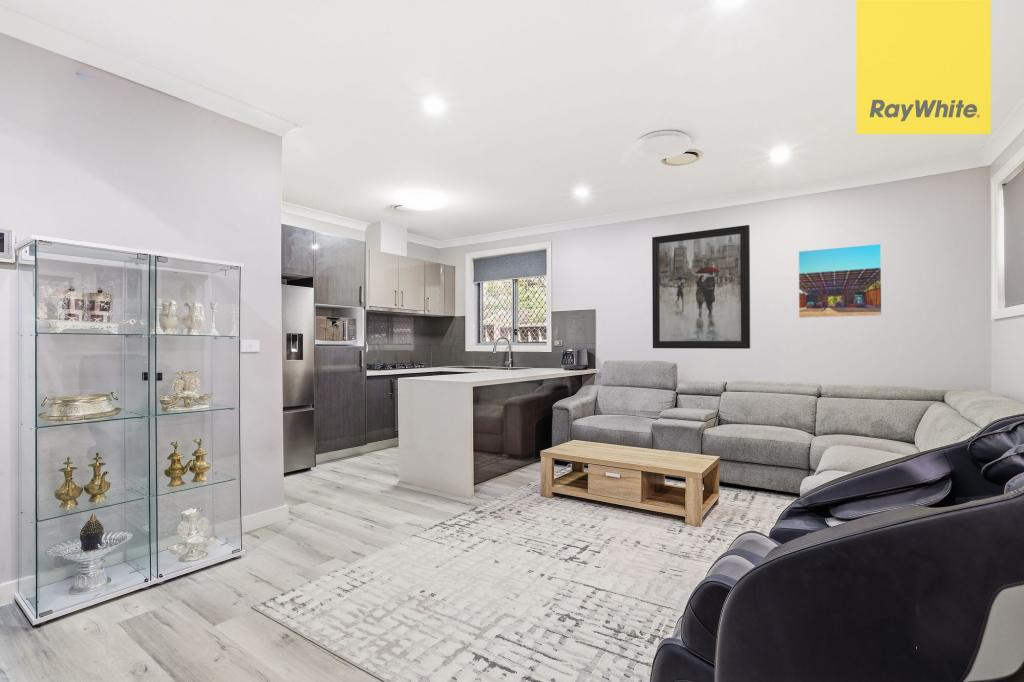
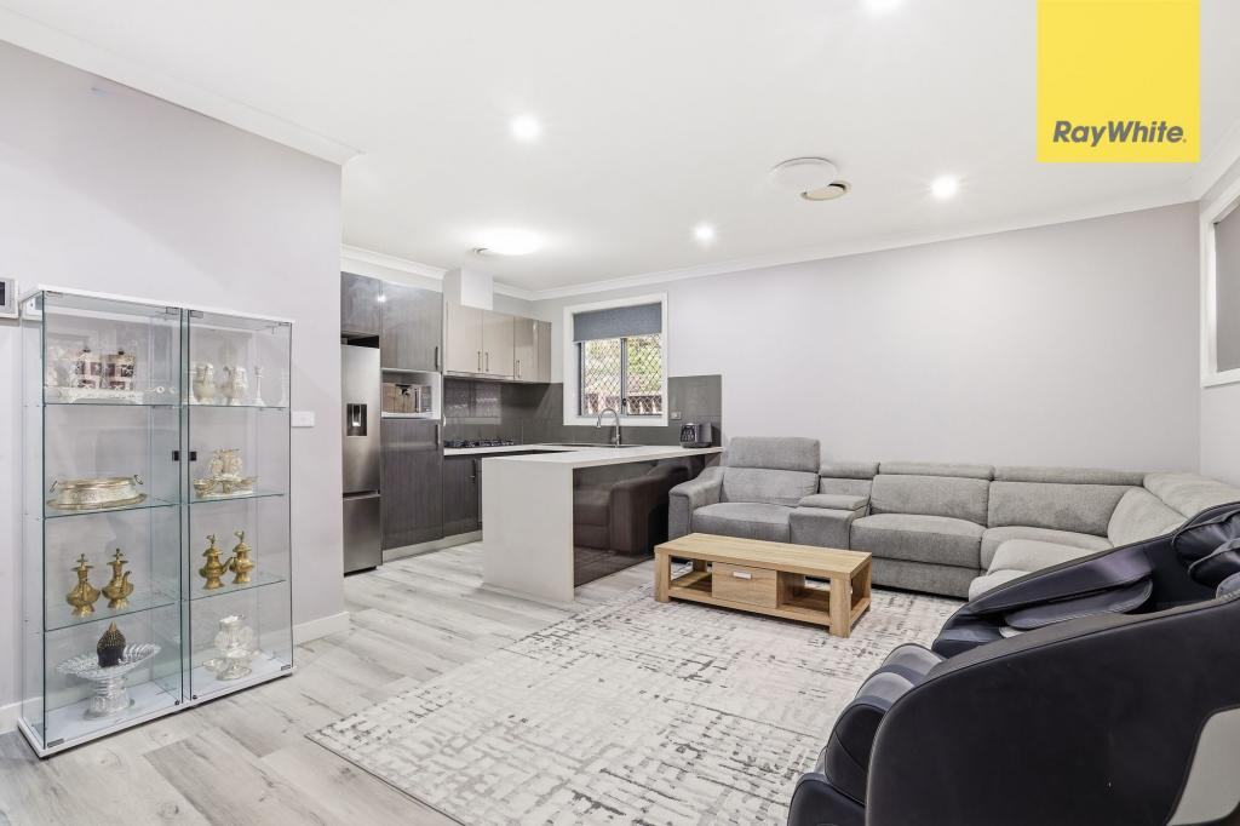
- wall art (698, 290)
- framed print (838, 282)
